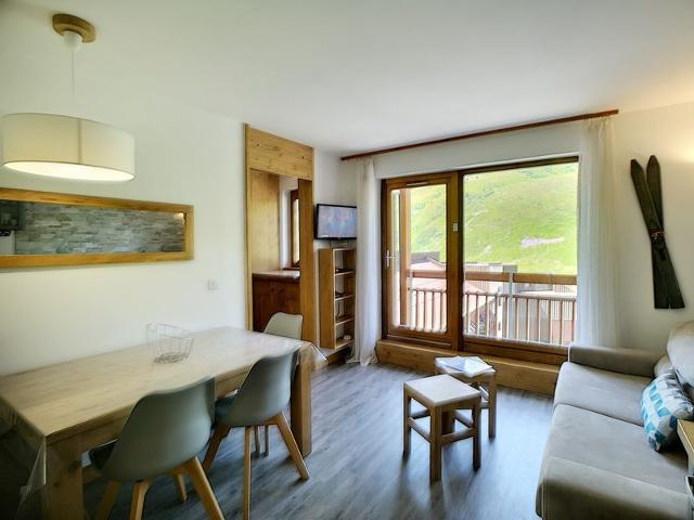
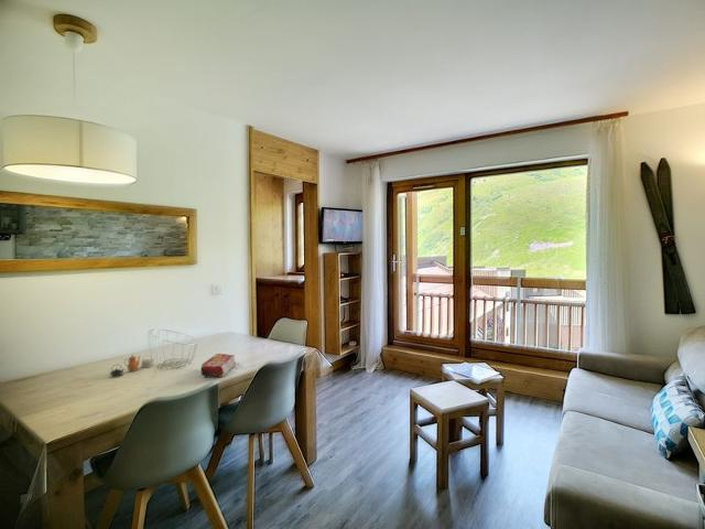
+ cereal box (219, 364)
+ teapot (133, 361)
